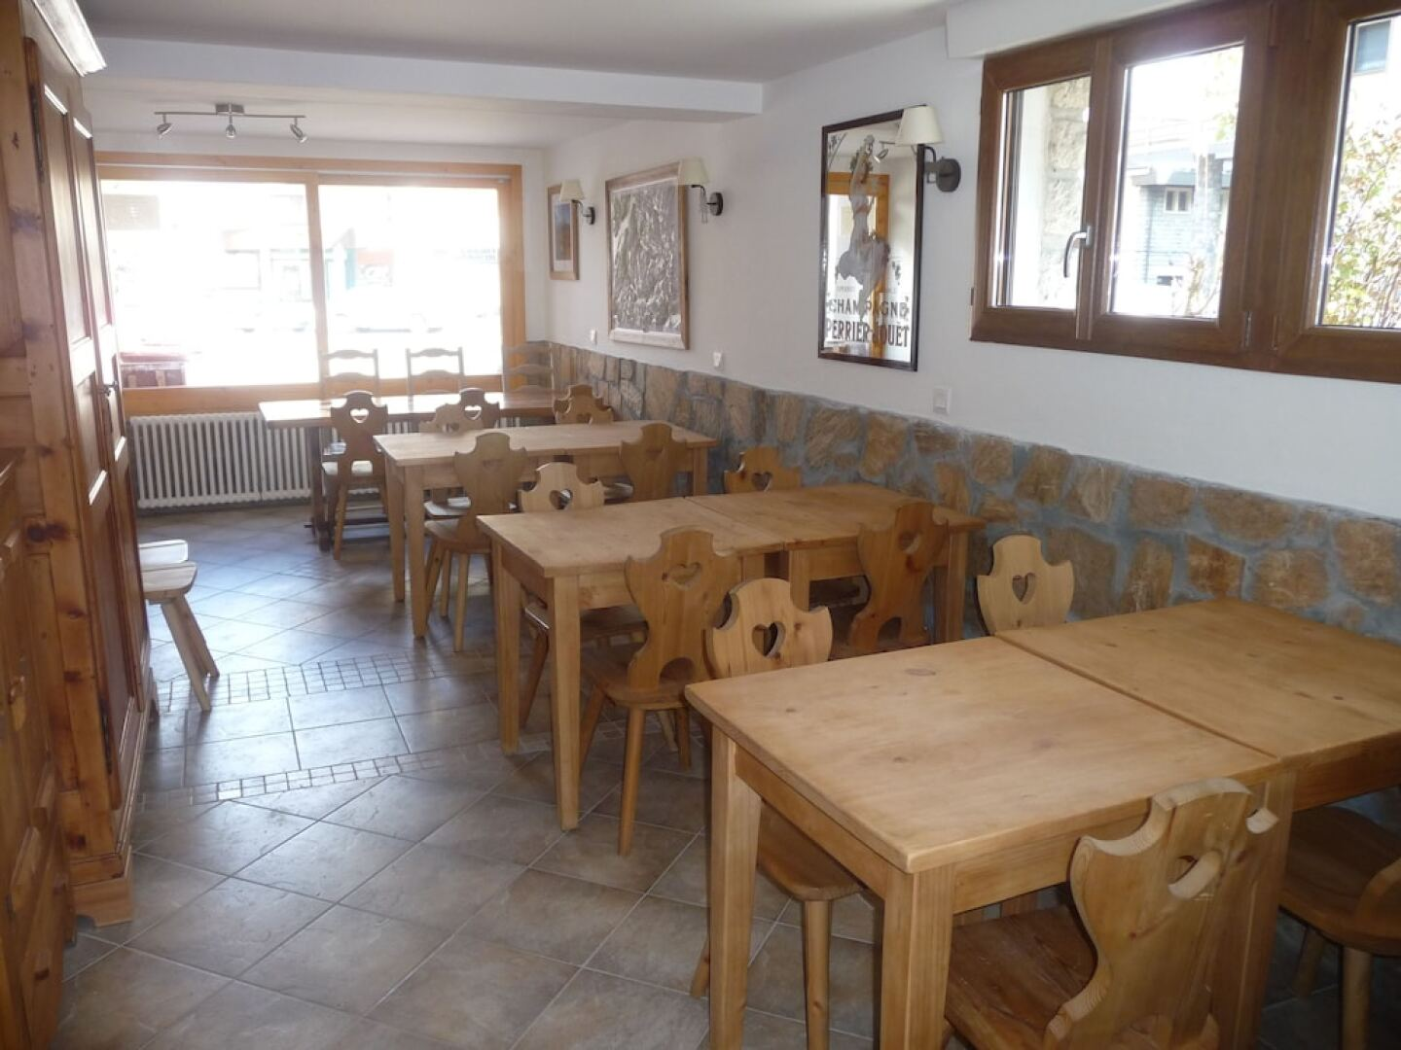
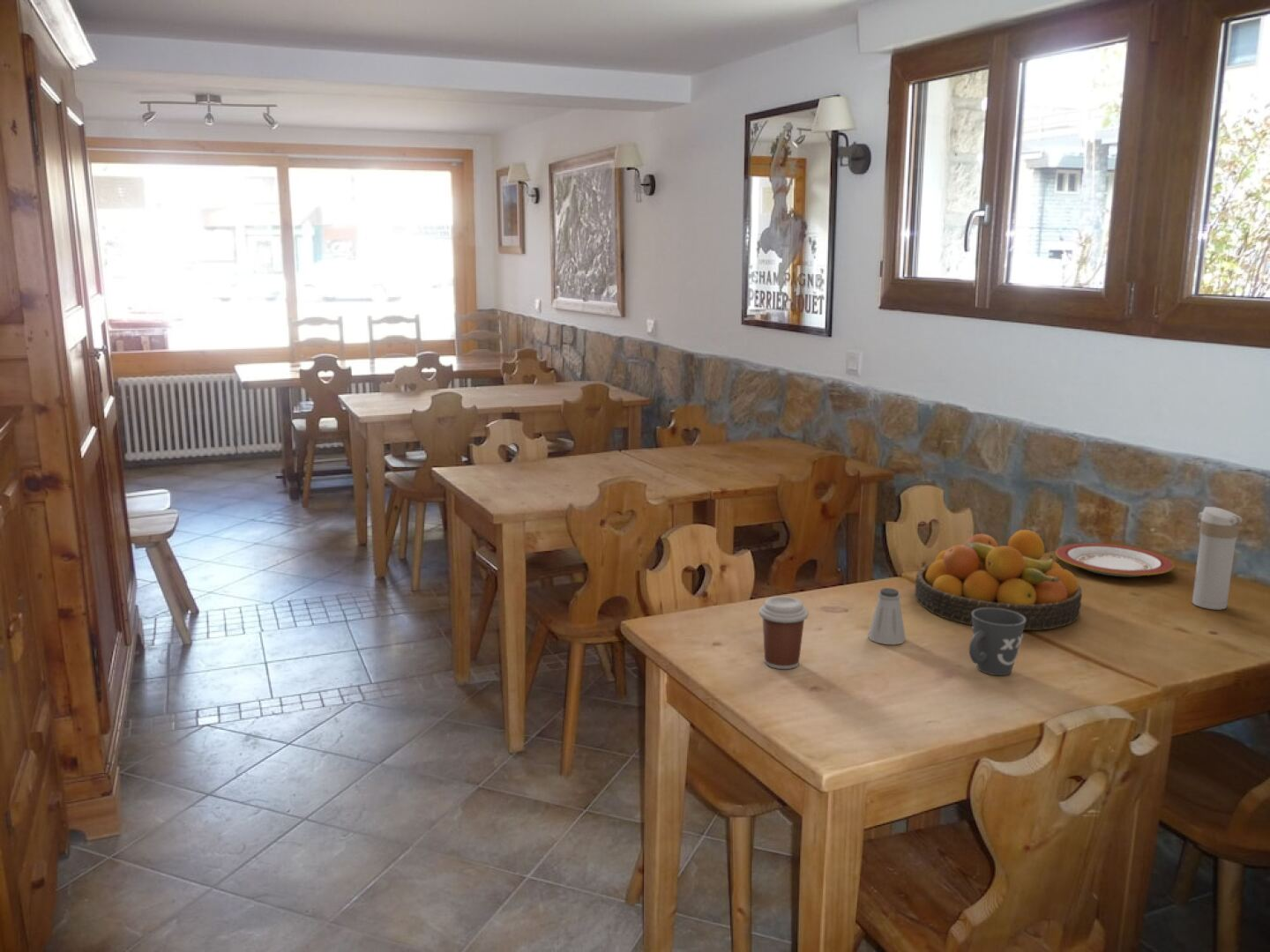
+ saltshaker (888, 614)
+ mug (991, 643)
+ fruit bowl (997, 570)
+ coffee cup (782, 632)
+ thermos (1214, 557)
+ plate (1113, 562)
